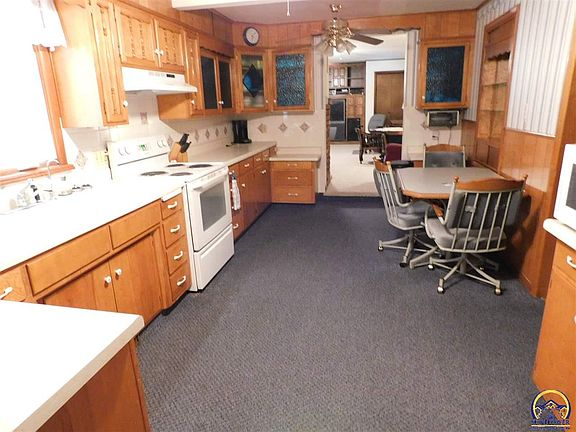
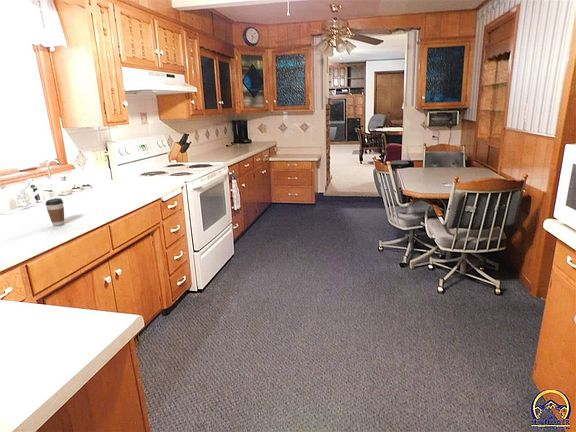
+ coffee cup (56, 212)
